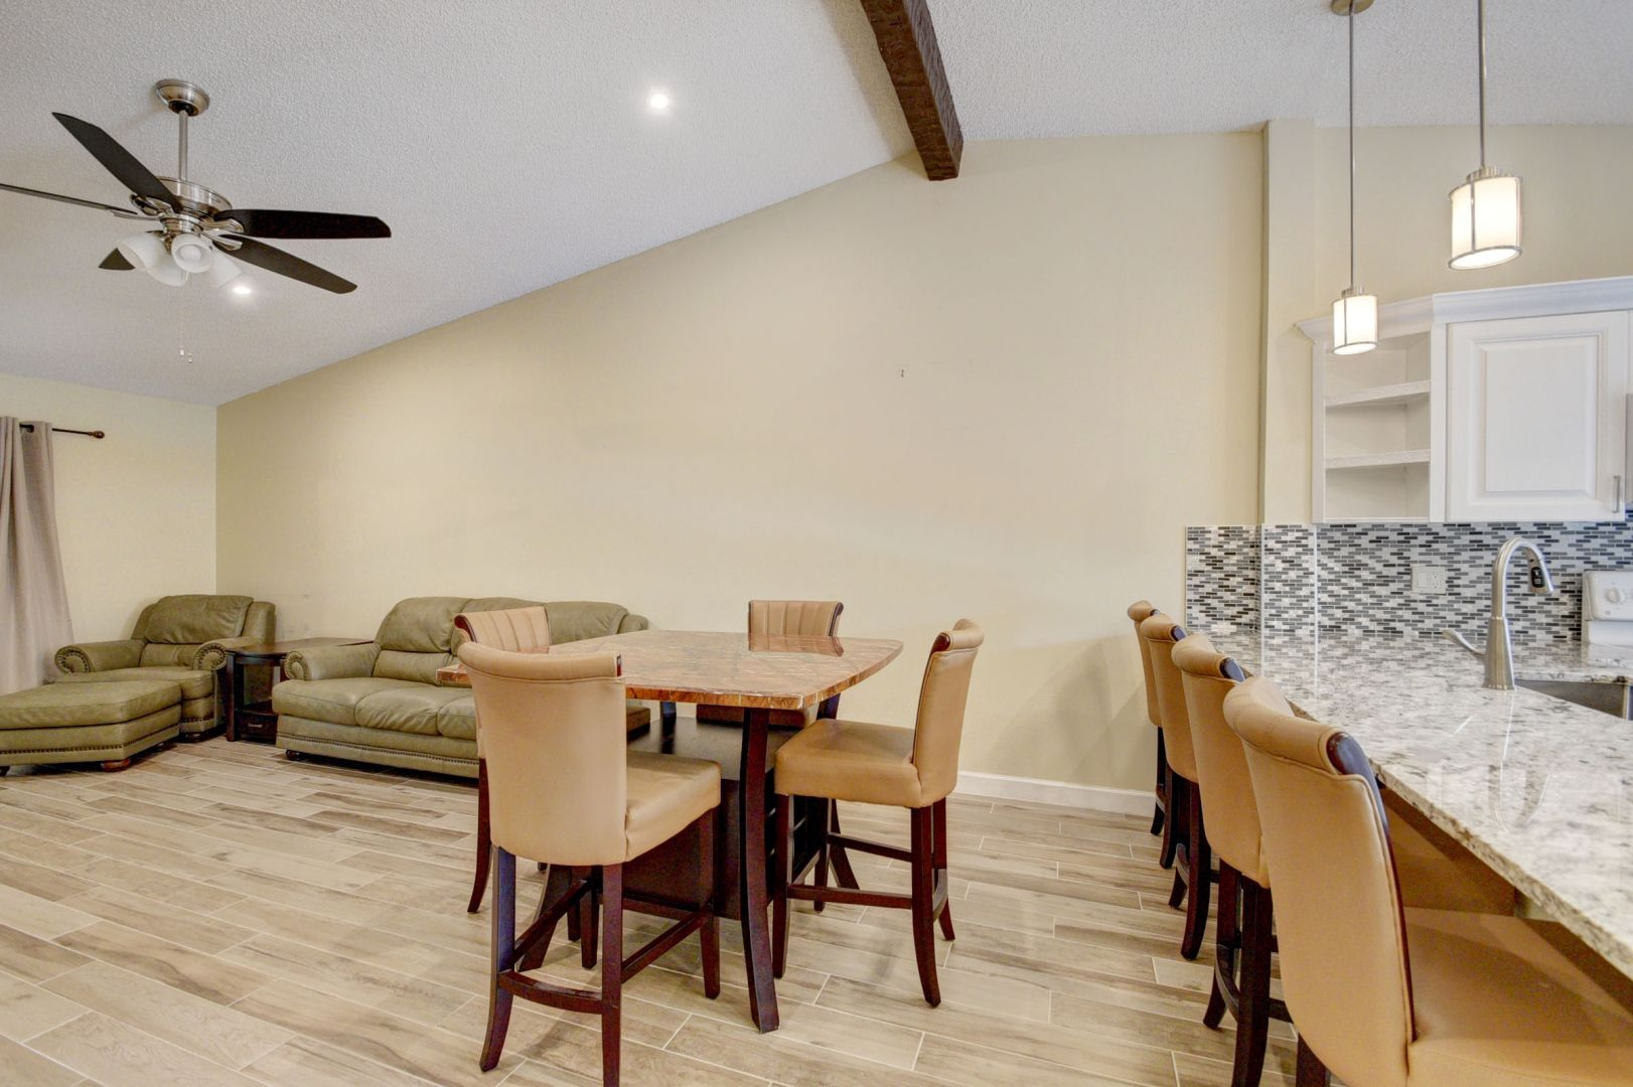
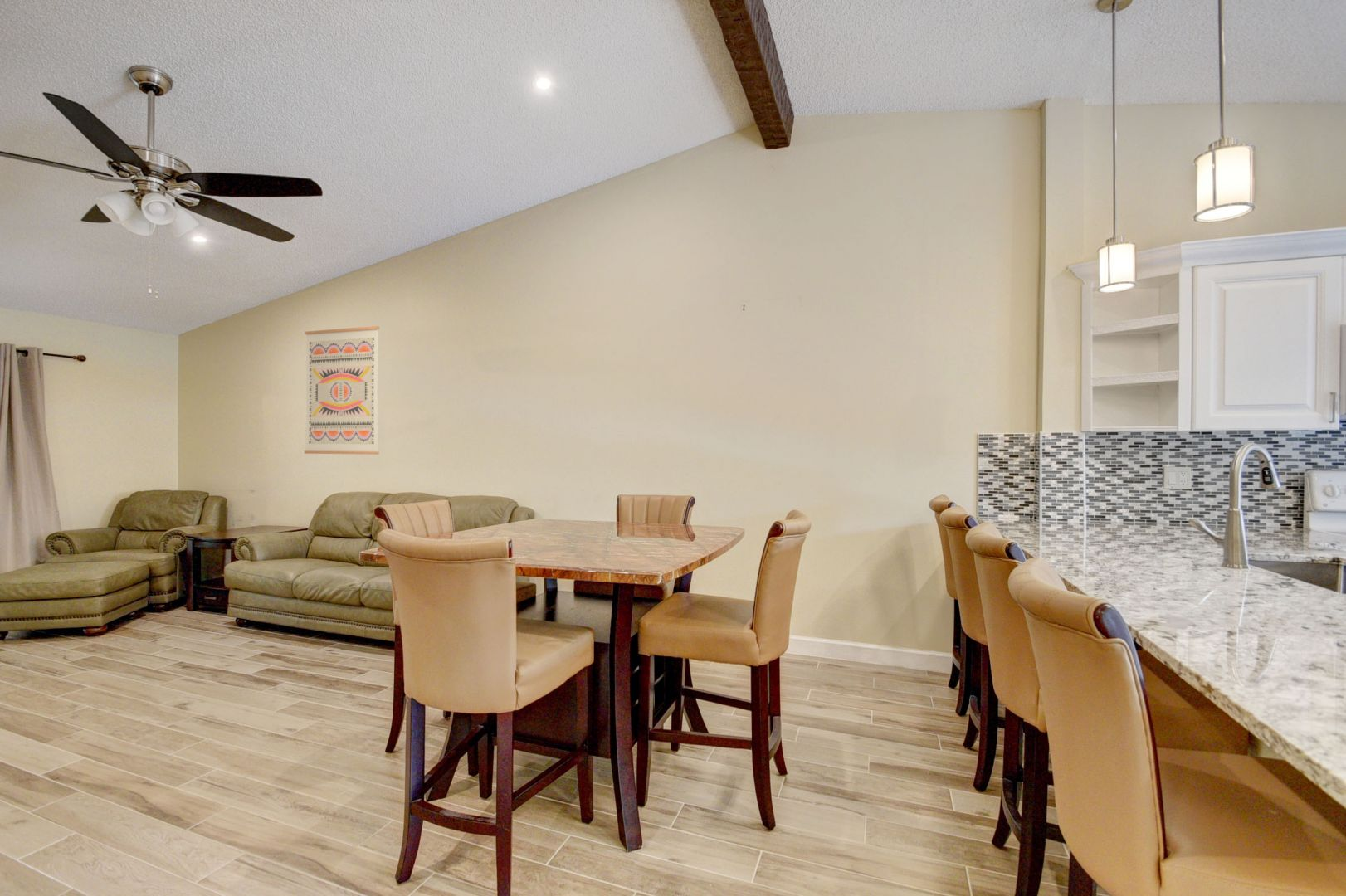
+ wall art (340, 392)
